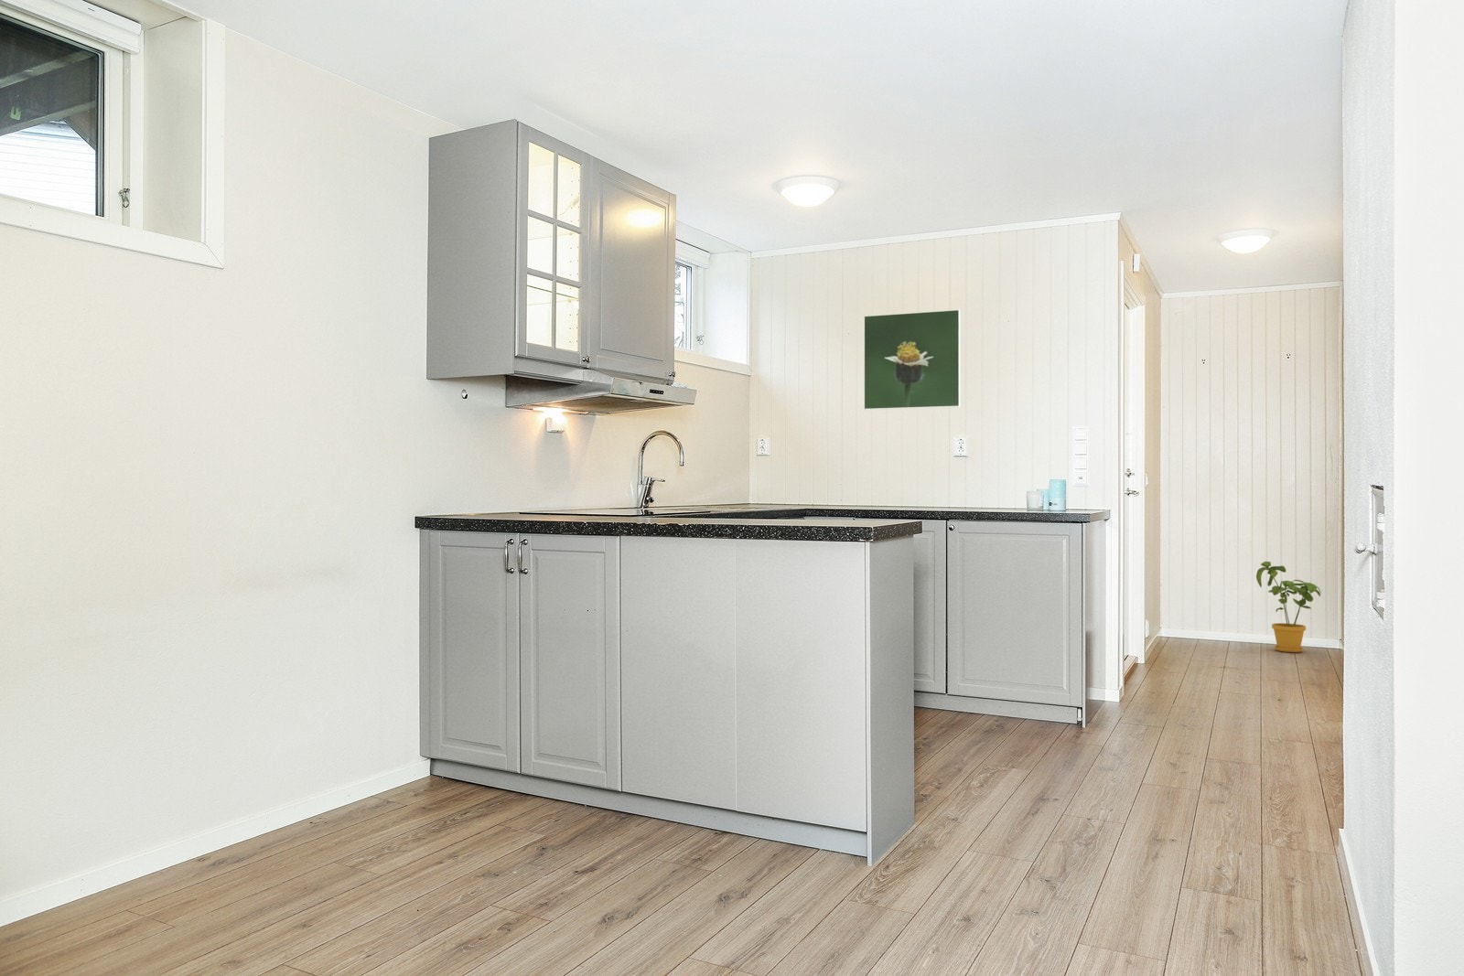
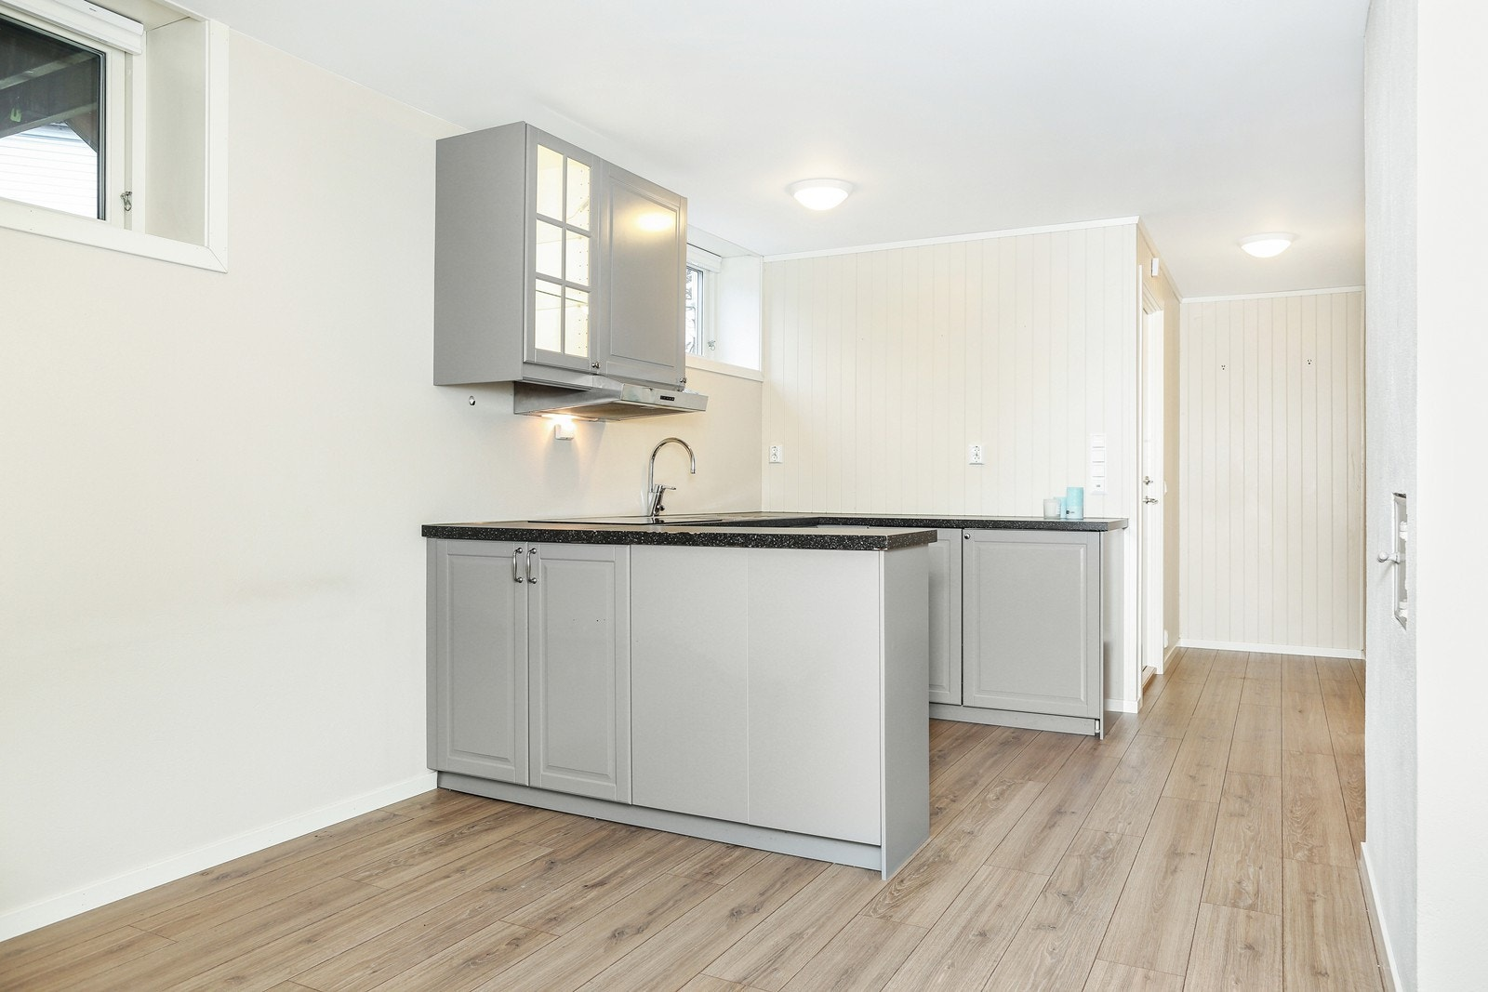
- house plant (1285, 605)
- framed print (911, 361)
